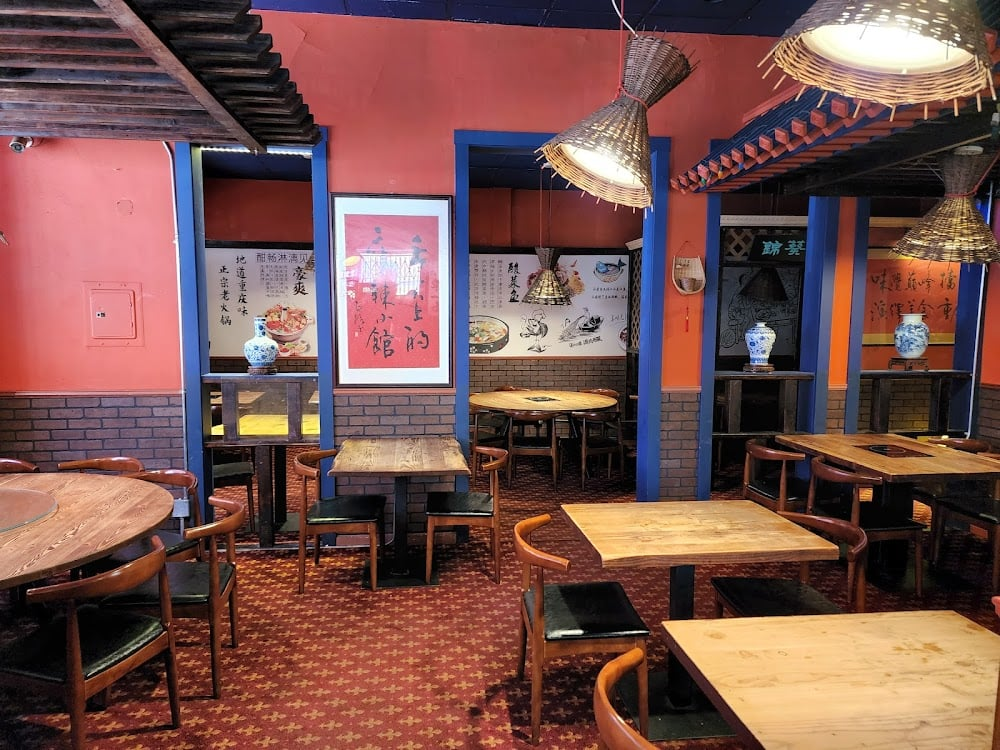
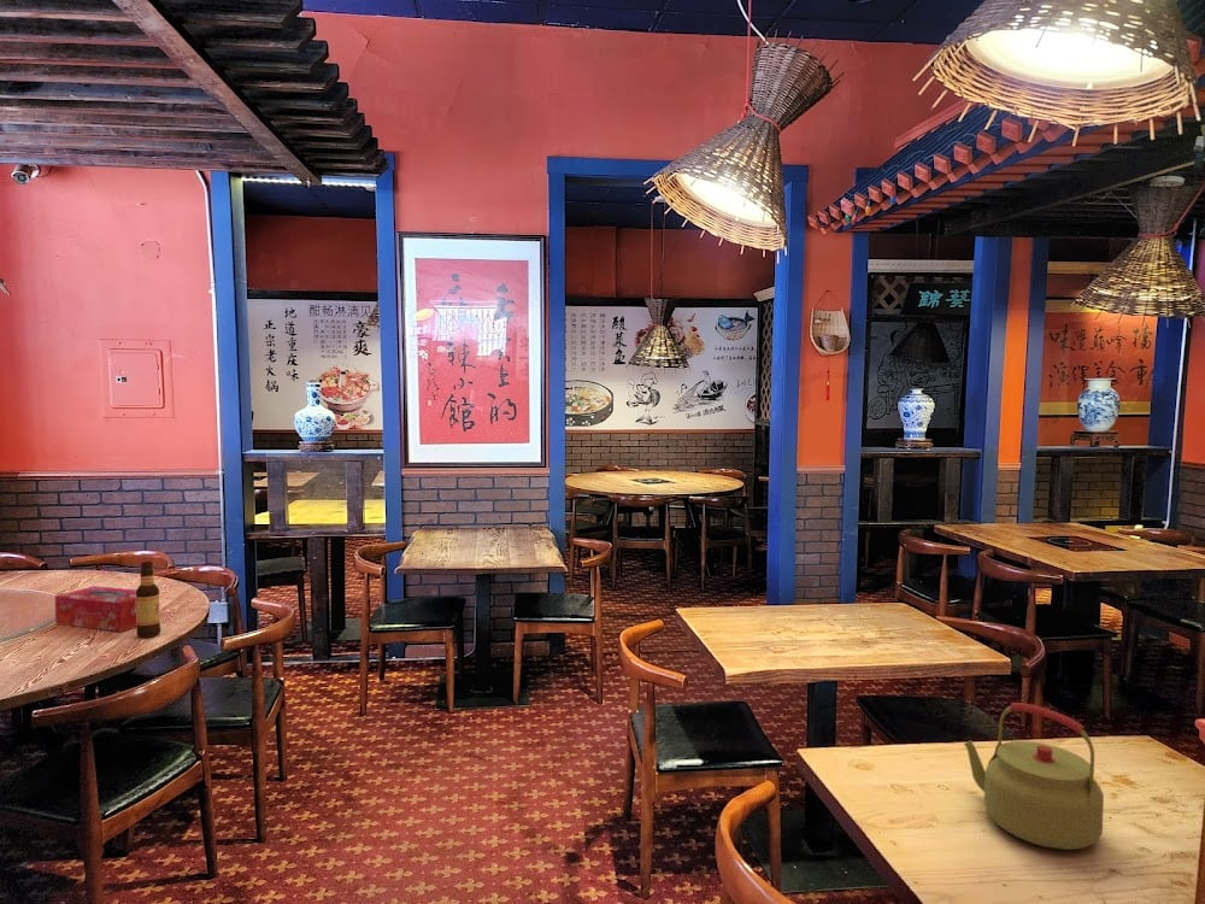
+ bottle (147, 598)
+ kettle (1027, 761)
+ tissue box (107, 607)
